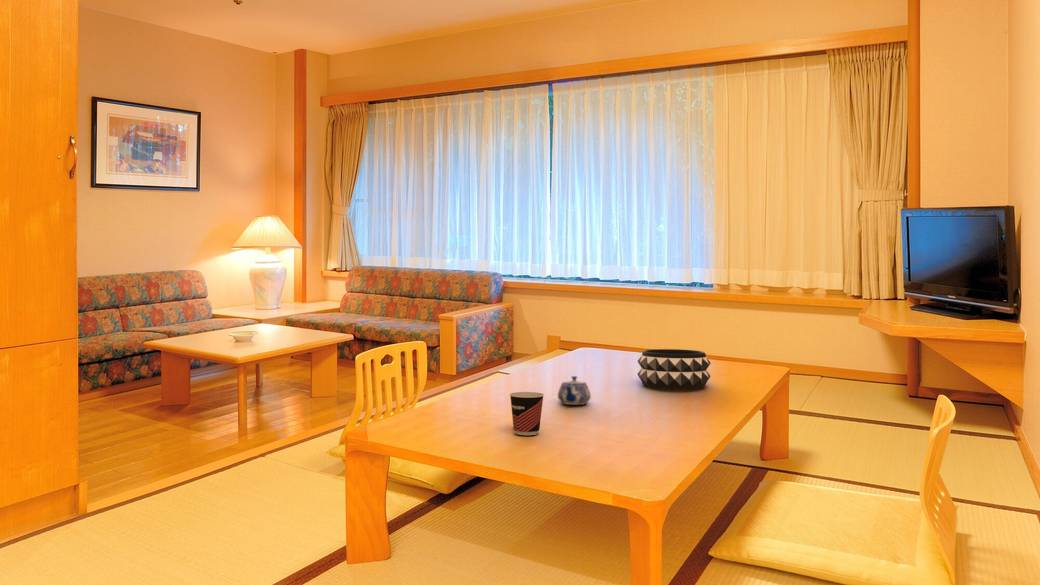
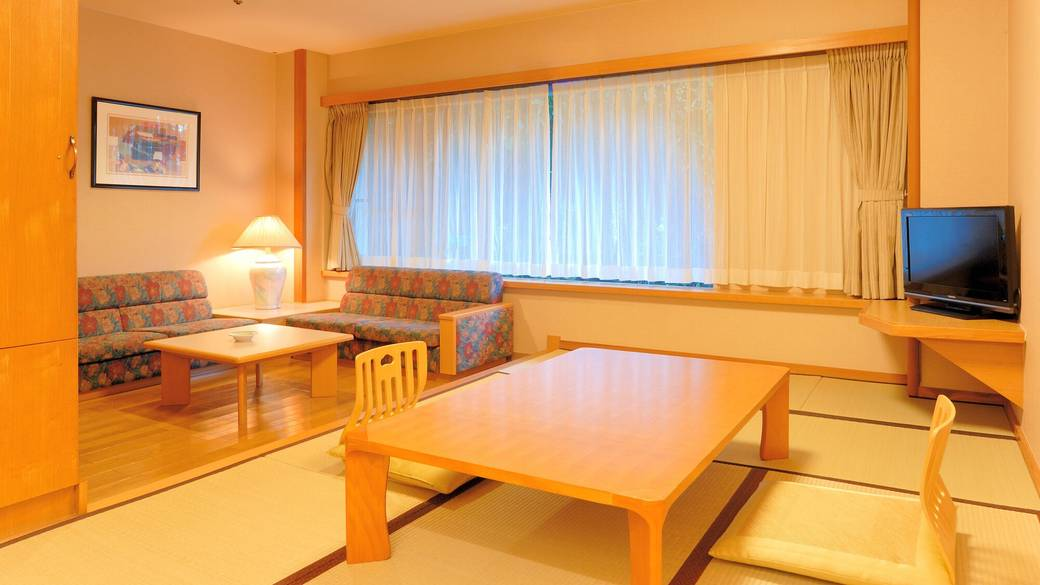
- decorative bowl (673, 368)
- cup (526, 413)
- teapot (573, 390)
